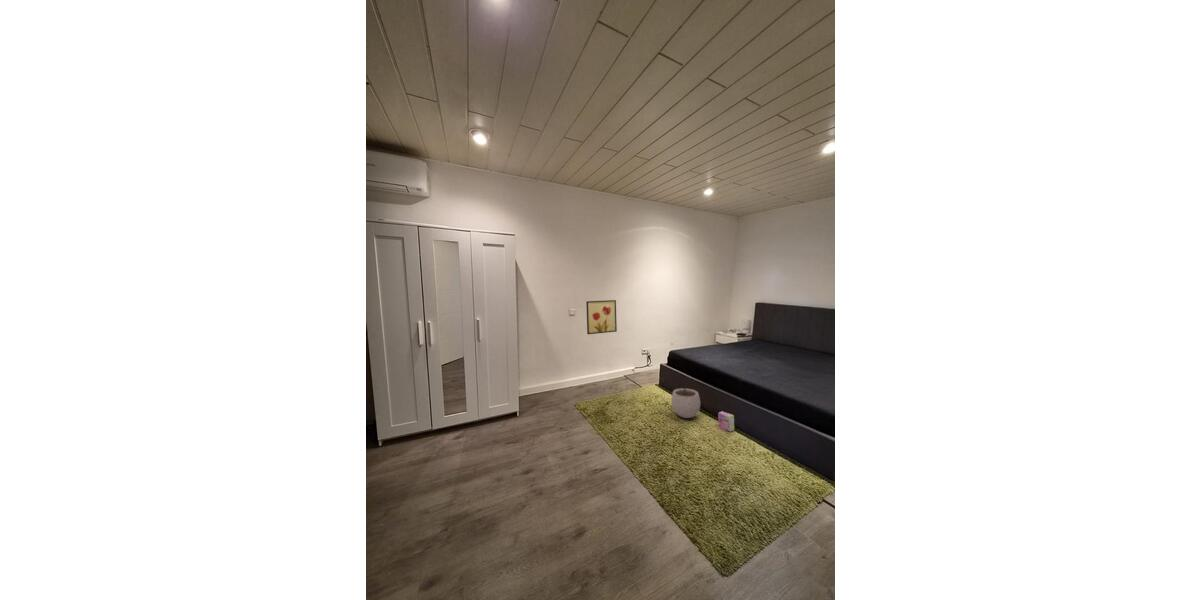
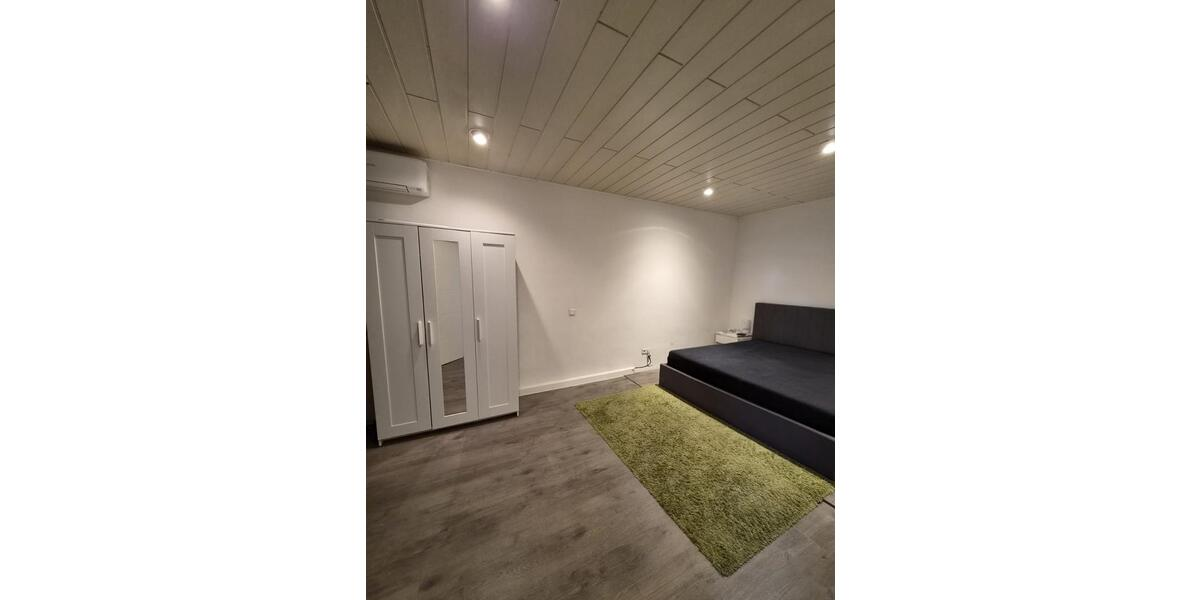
- wall art (601, 316)
- box (726, 421)
- plant pot (685, 399)
